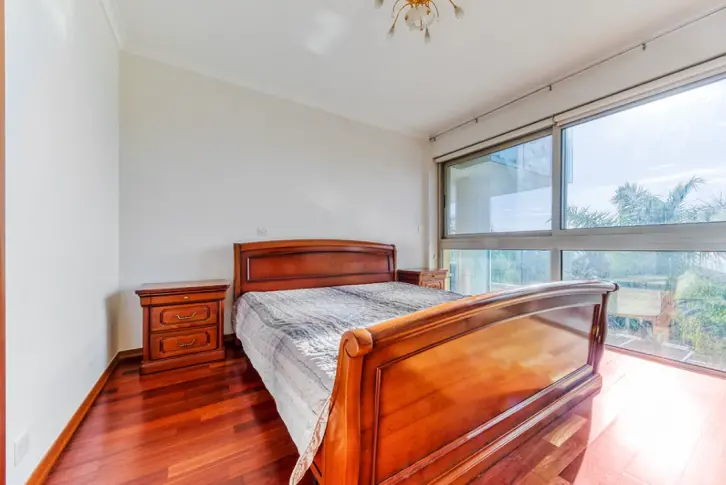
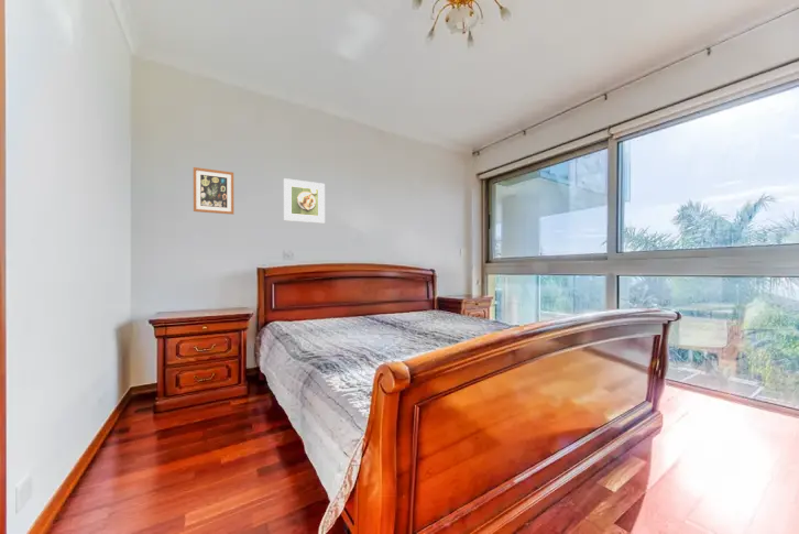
+ wall art (214, 190)
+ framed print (305, 200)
